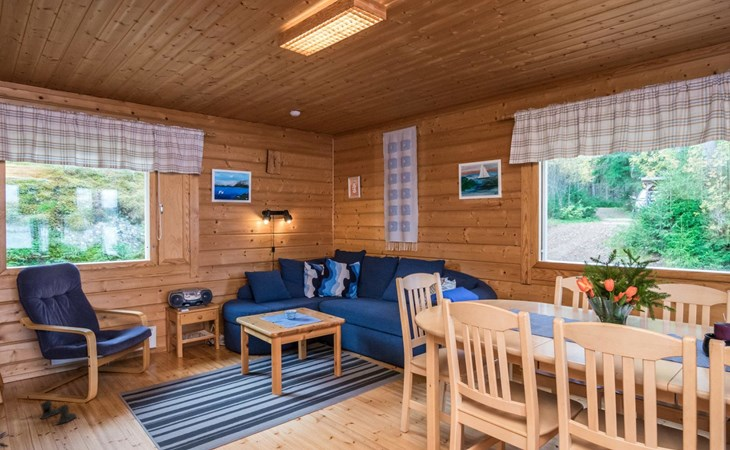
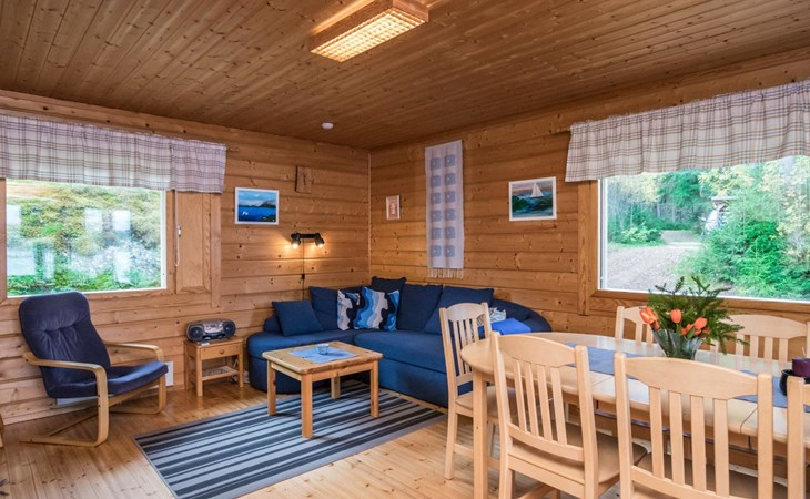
- boots (58, 410)
